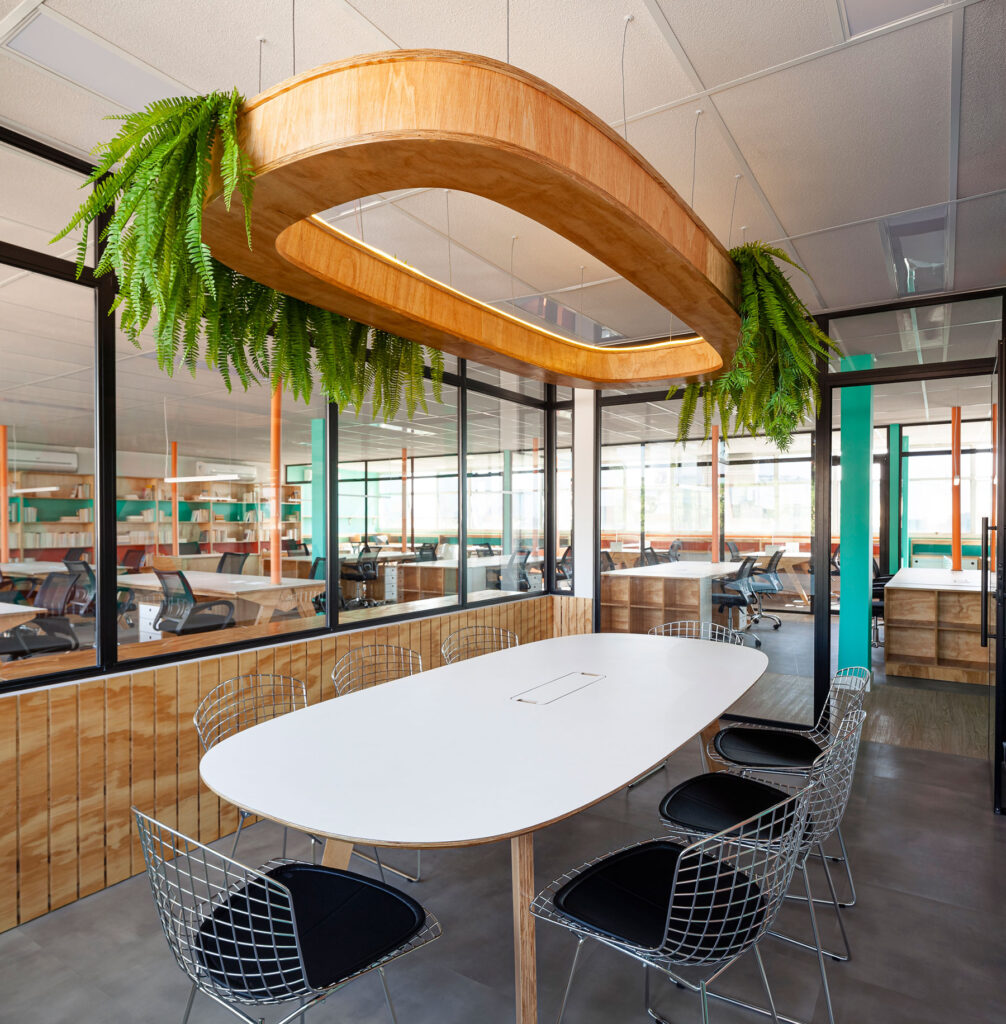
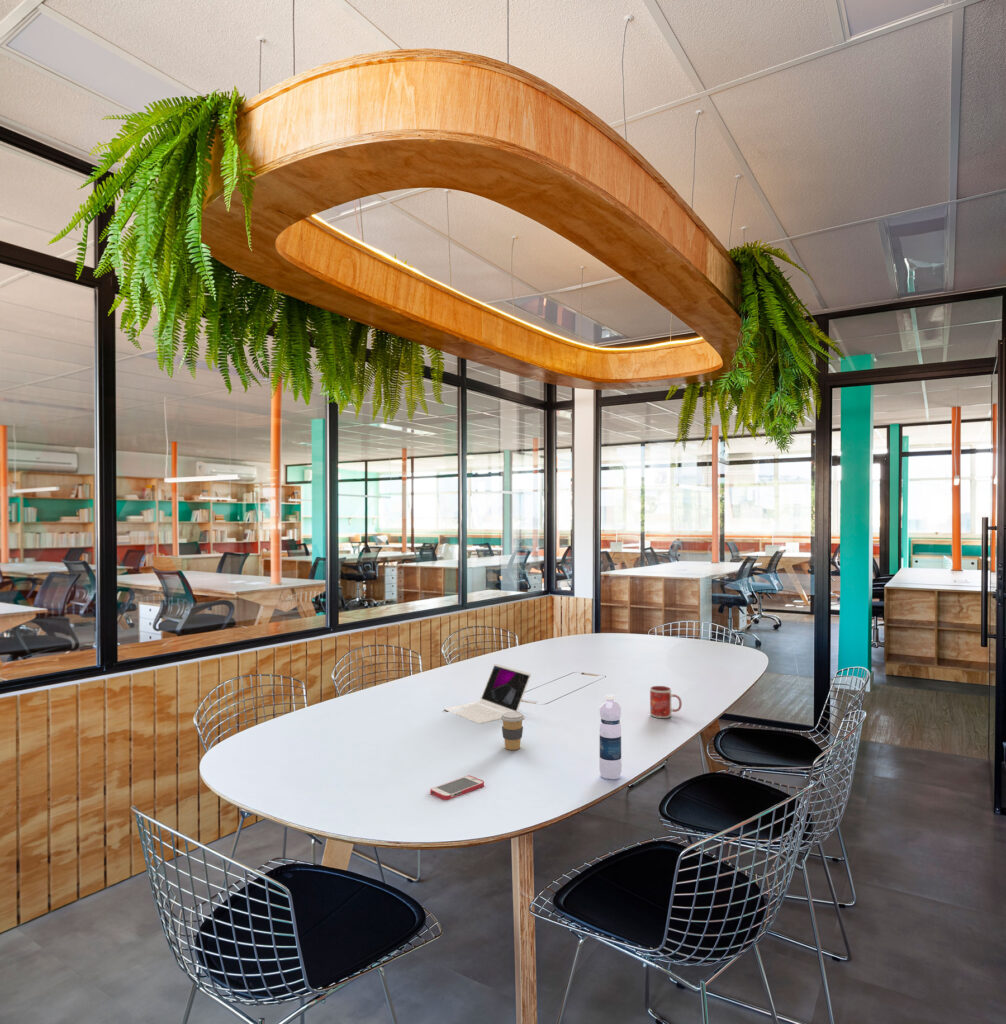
+ laptop (487, 689)
+ coffee cup (512, 730)
+ water bottle (610, 735)
+ smartphone (457, 787)
+ mug (665, 702)
